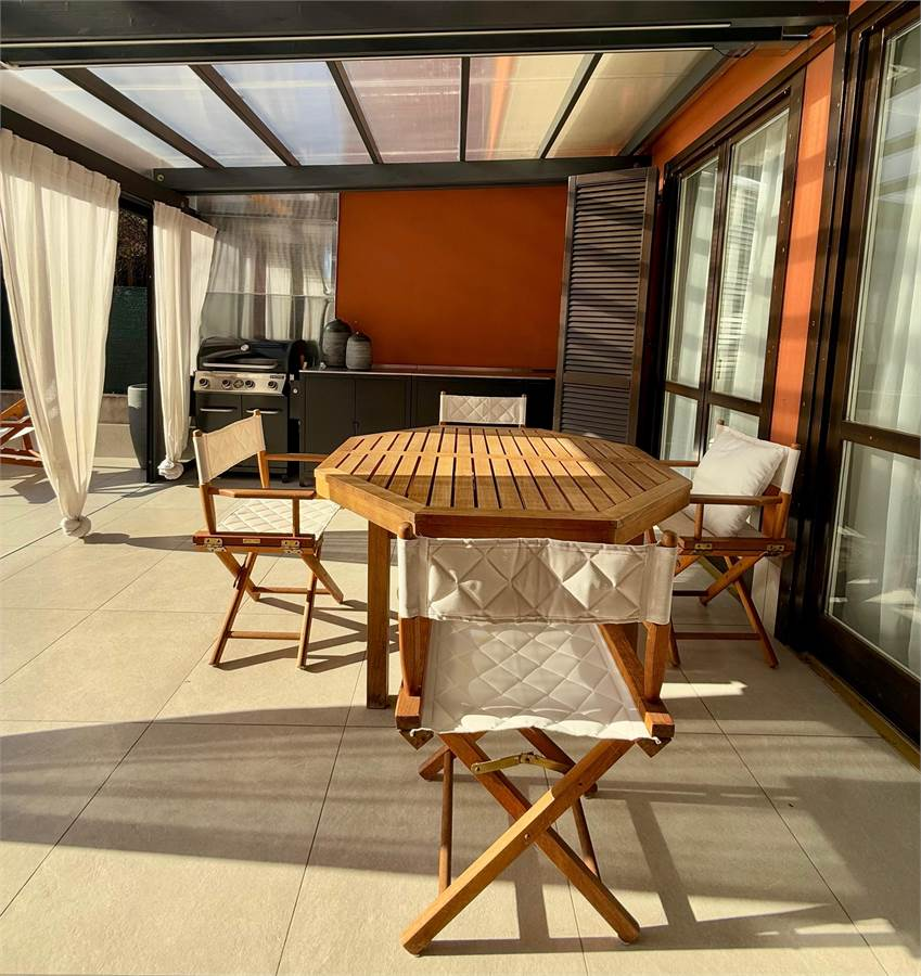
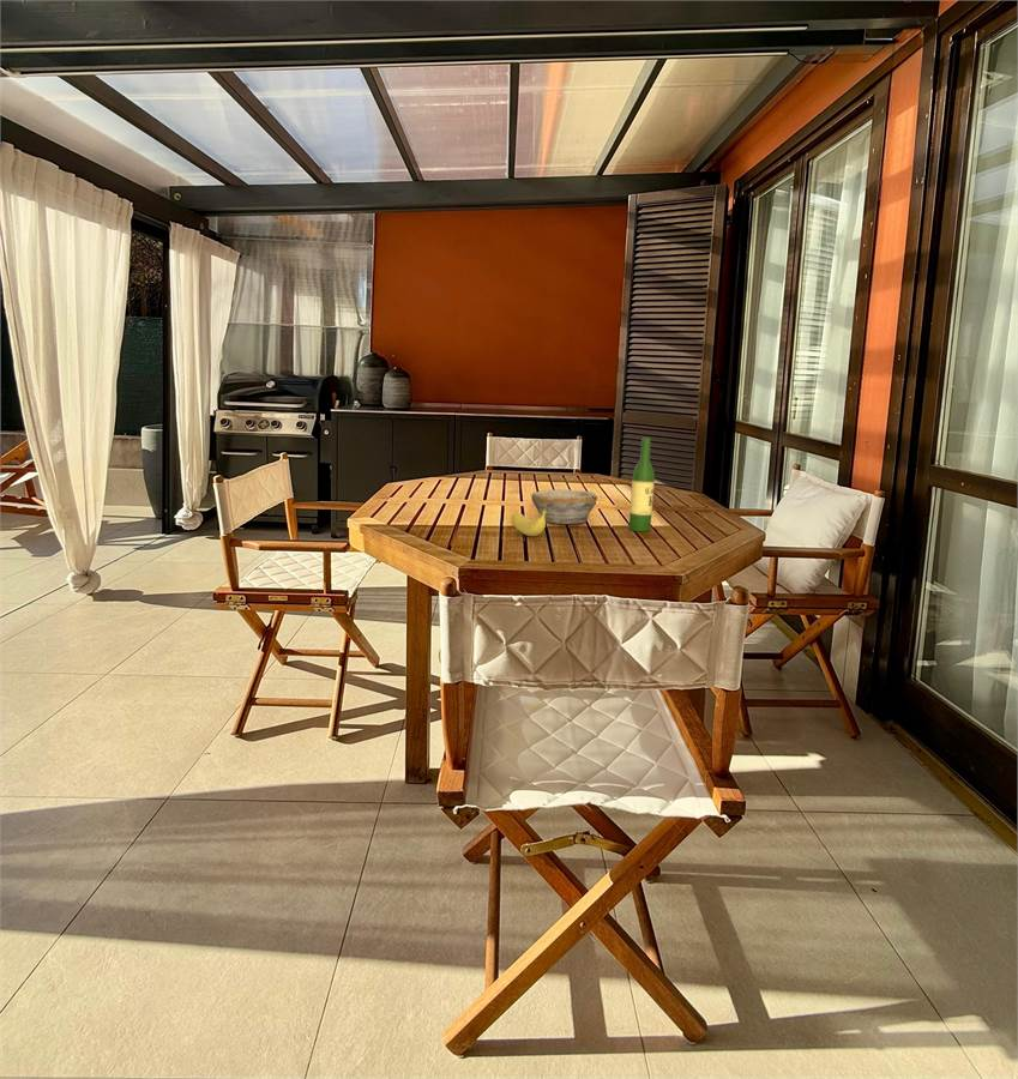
+ fruit (528, 519)
+ wine bottle (643, 484)
+ bowl (564, 506)
